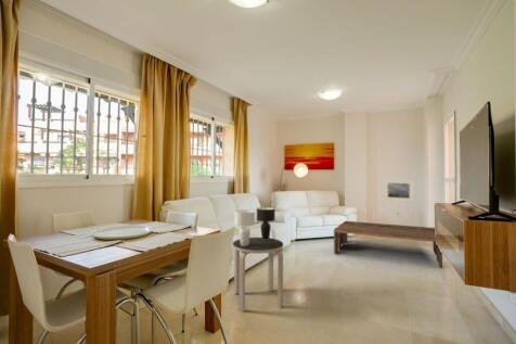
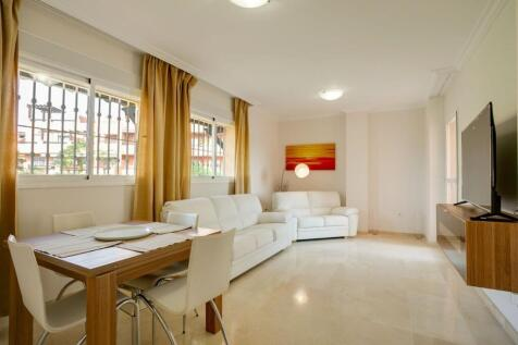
- coffee table (386, 237)
- table lamp (254, 224)
- side table (268, 271)
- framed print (398, 190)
